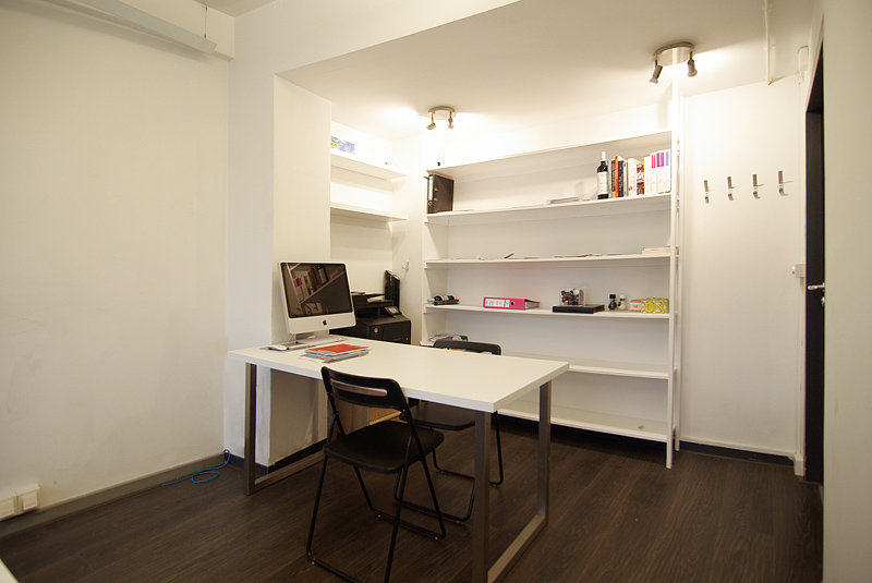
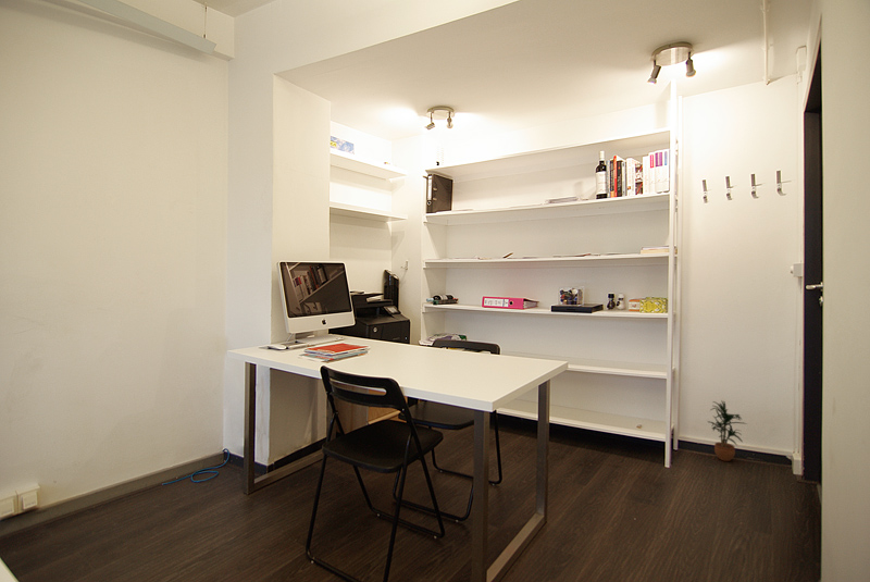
+ potted plant (726, 430)
